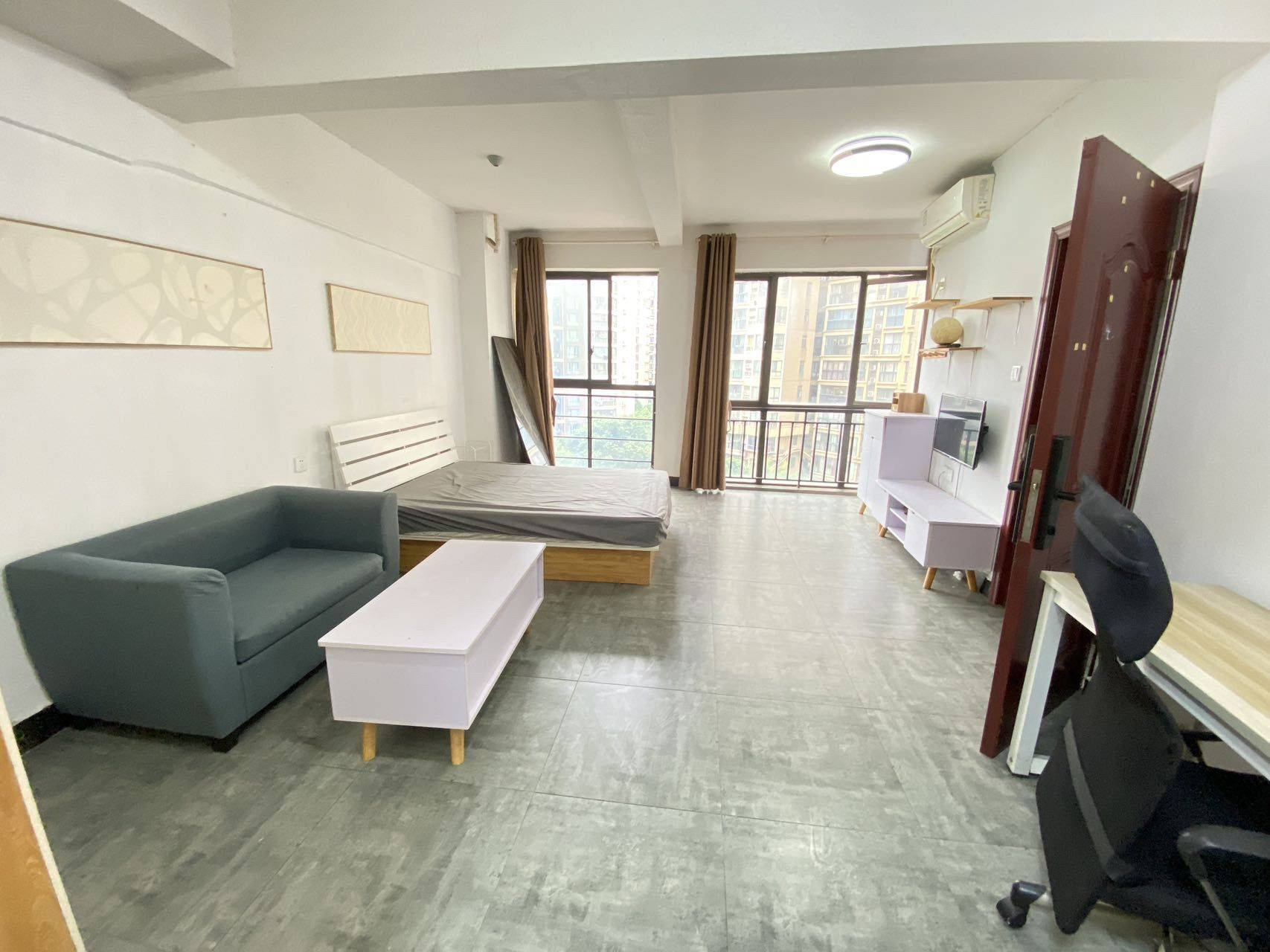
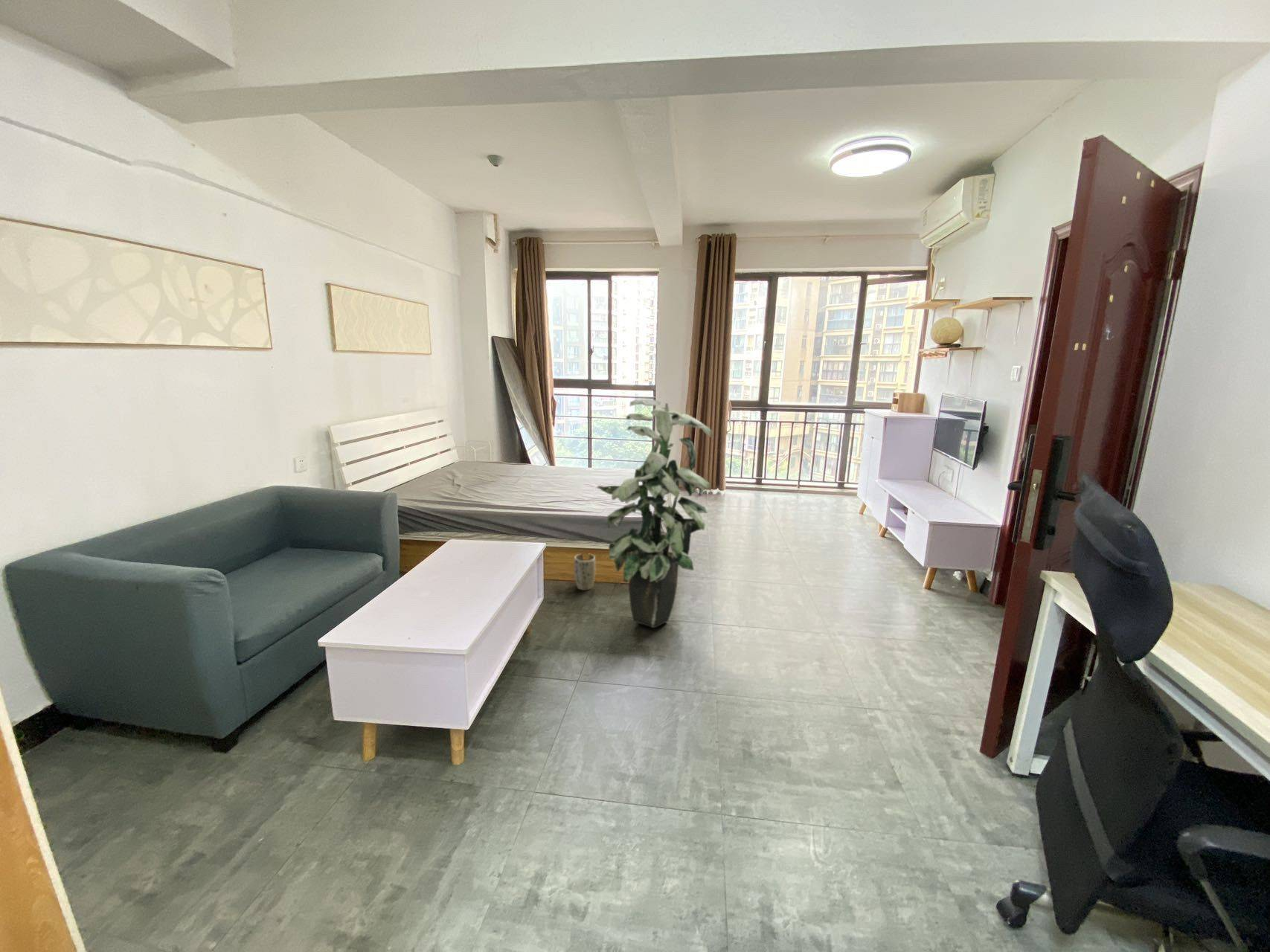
+ indoor plant (653, 512)
+ plant pot (585, 572)
